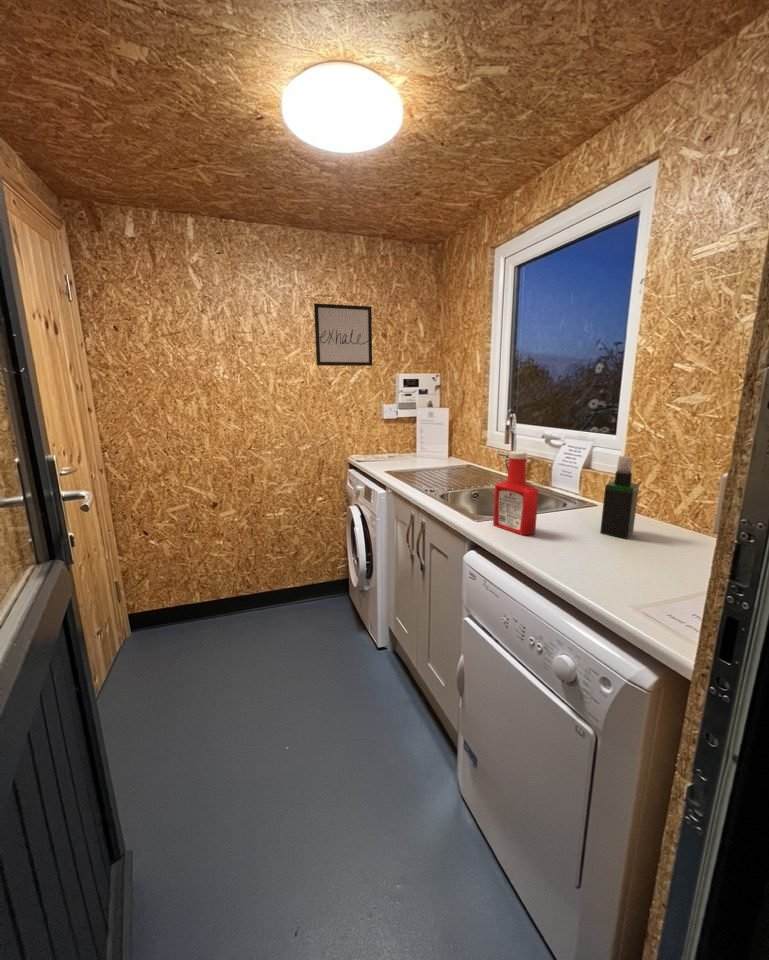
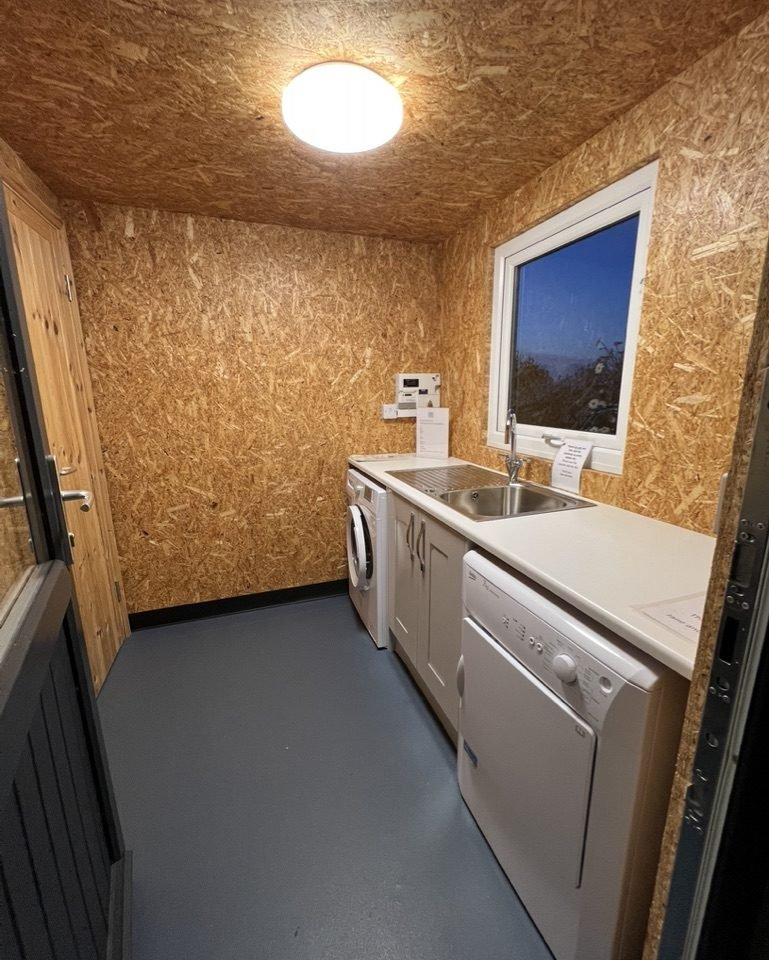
- spray bottle (621, 495)
- wall art (344, 335)
- soap bottle (515, 491)
